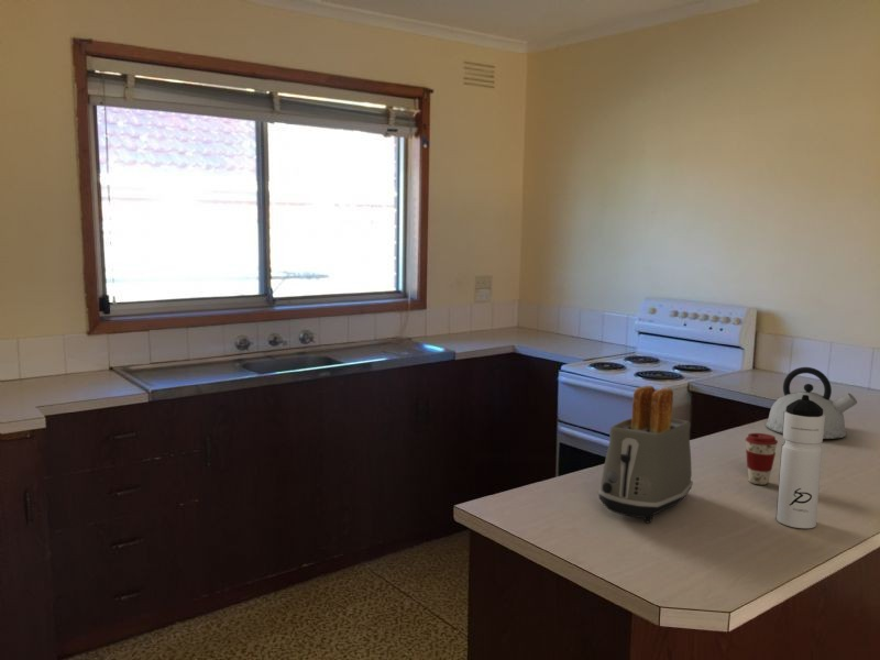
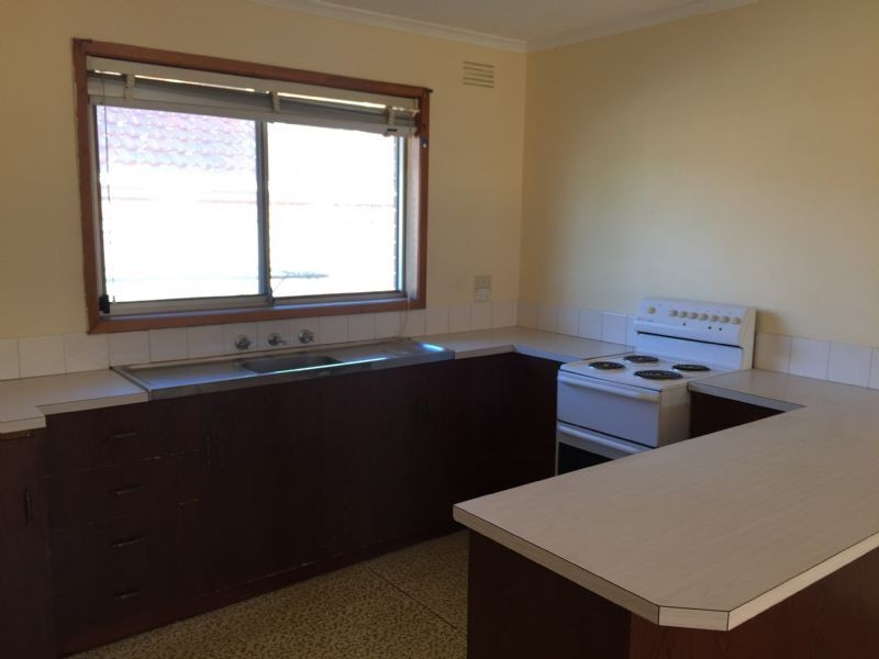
- kettle (811, 399)
- coffee cup (760, 459)
- water bottle (800, 459)
- toaster (649, 447)
